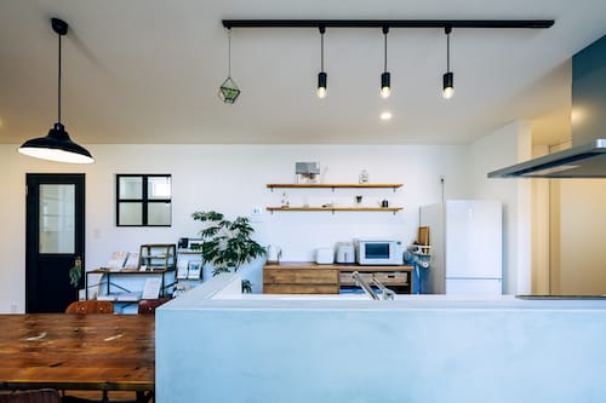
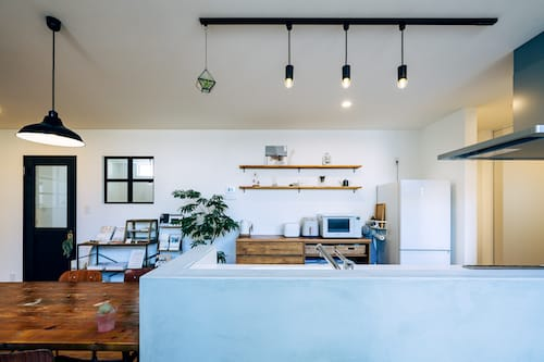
+ potted succulent (106, 315)
